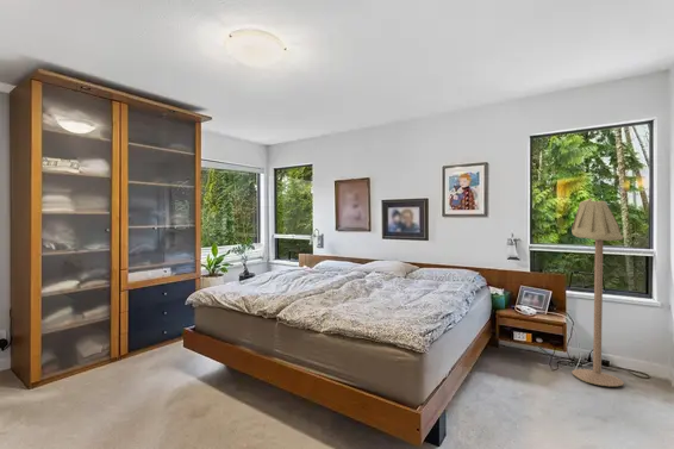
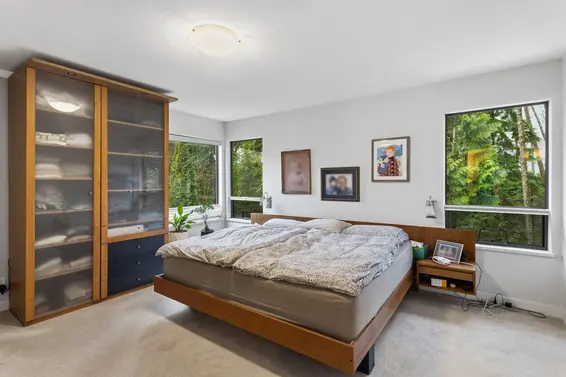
- floor lamp (597, 286)
